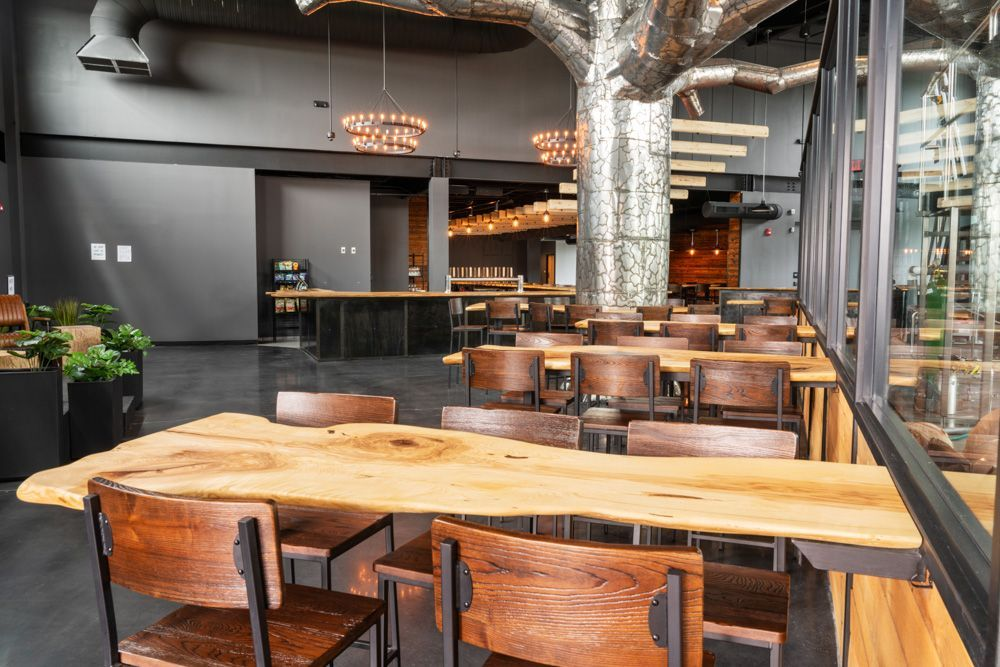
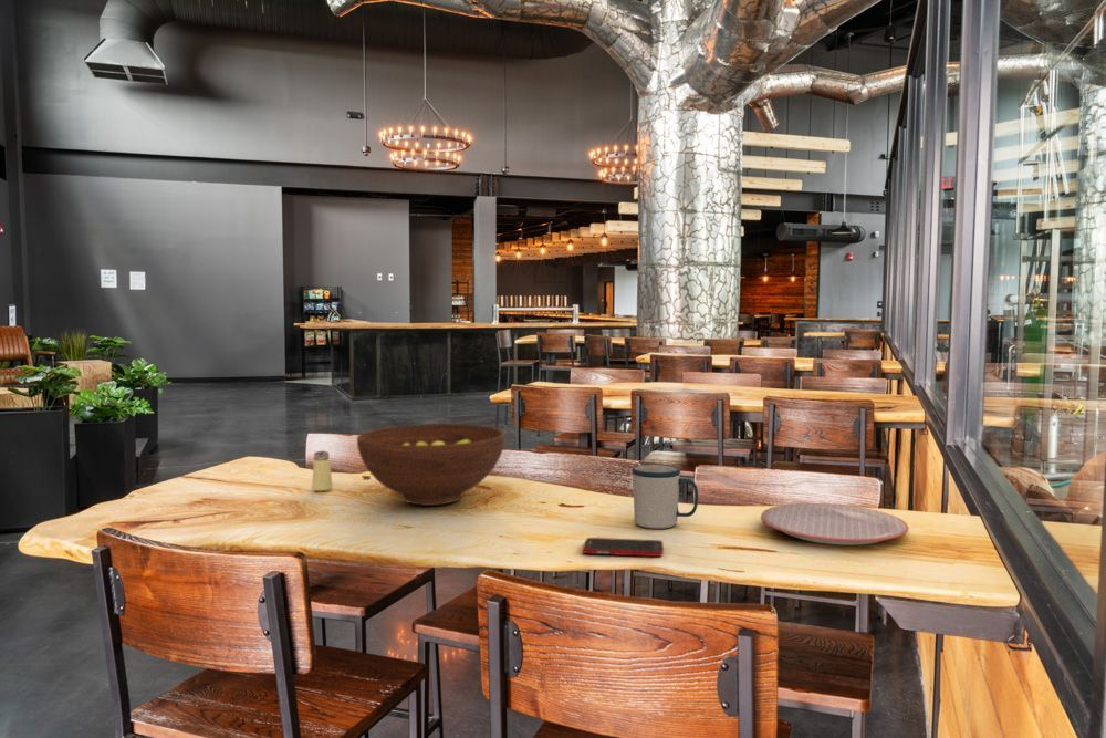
+ plate (832, 524)
+ cell phone (623, 547)
+ saltshaker (322, 470)
+ fruit bowl (432, 467)
+ mug (660, 496)
